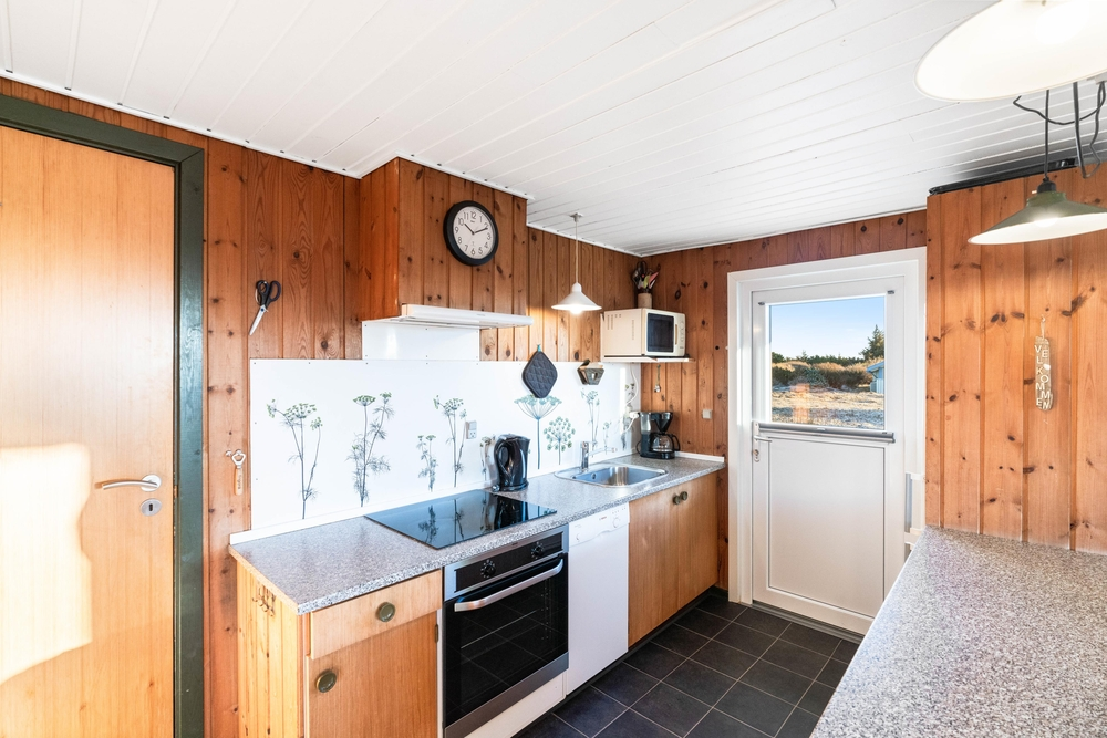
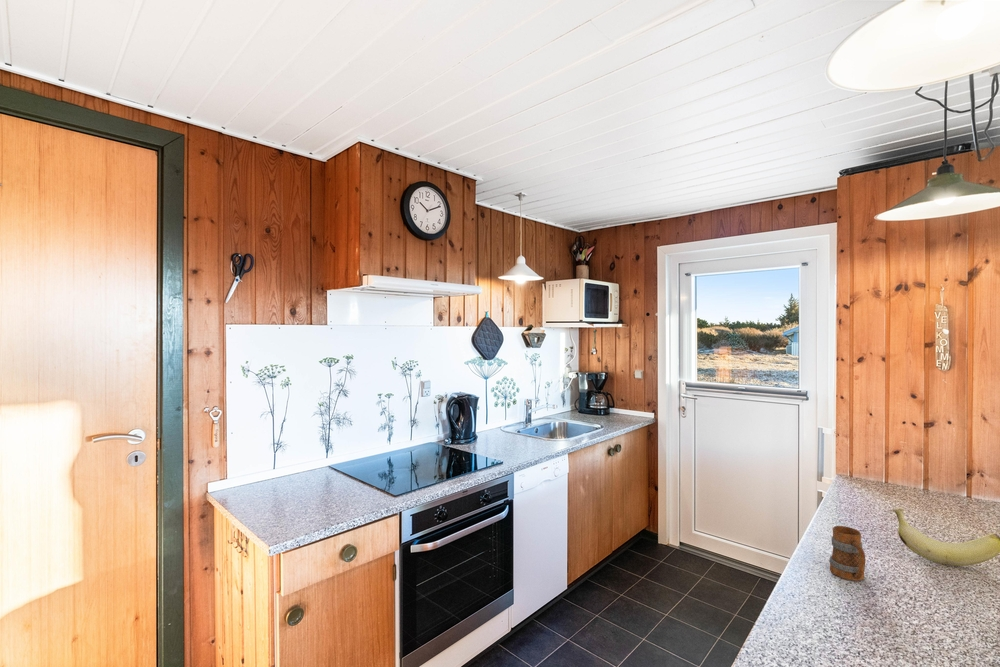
+ banana (944, 542)
+ mug (850, 554)
